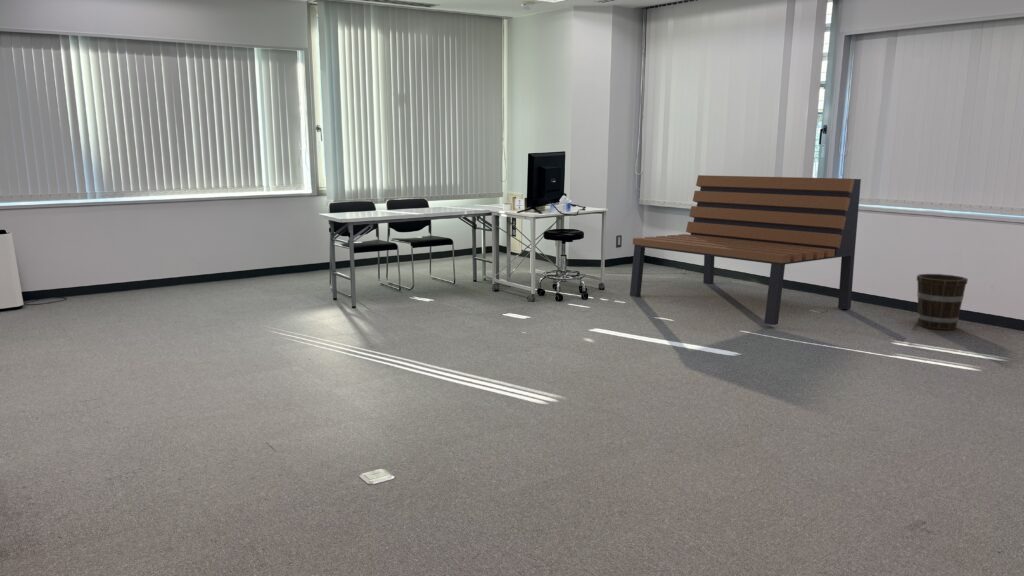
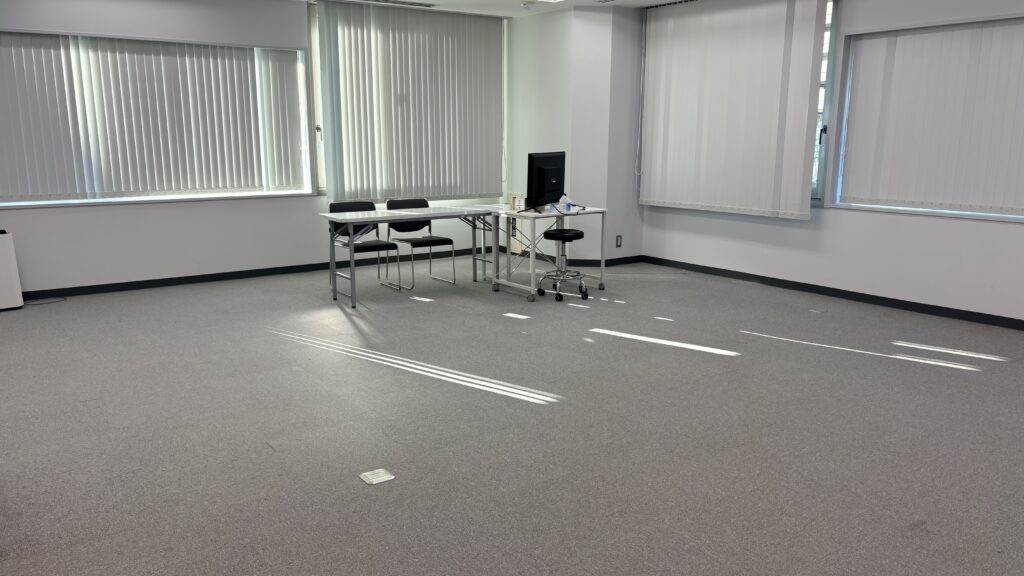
- bucket (939, 301)
- bench (739, 240)
